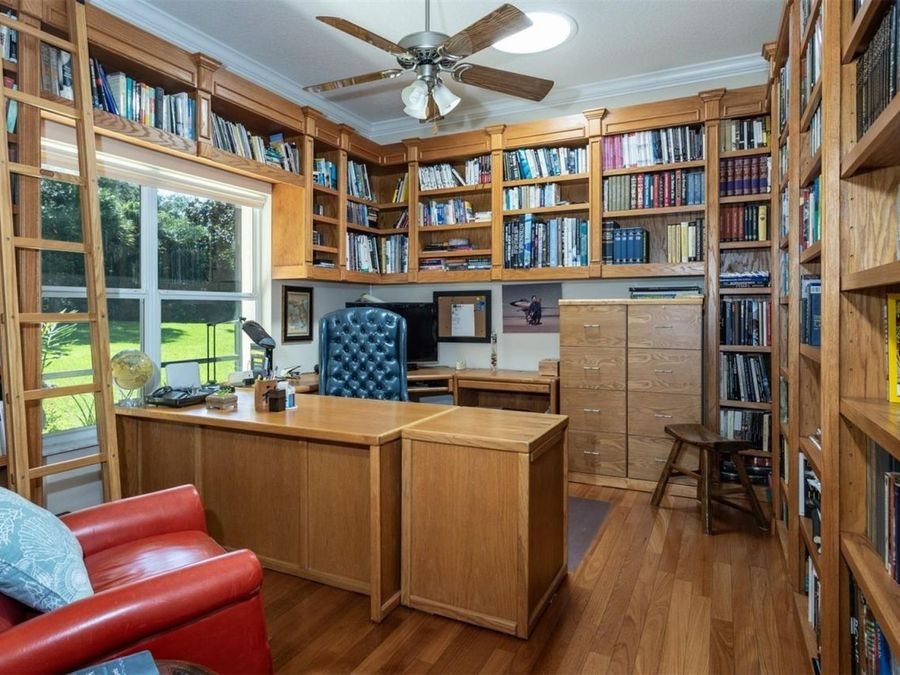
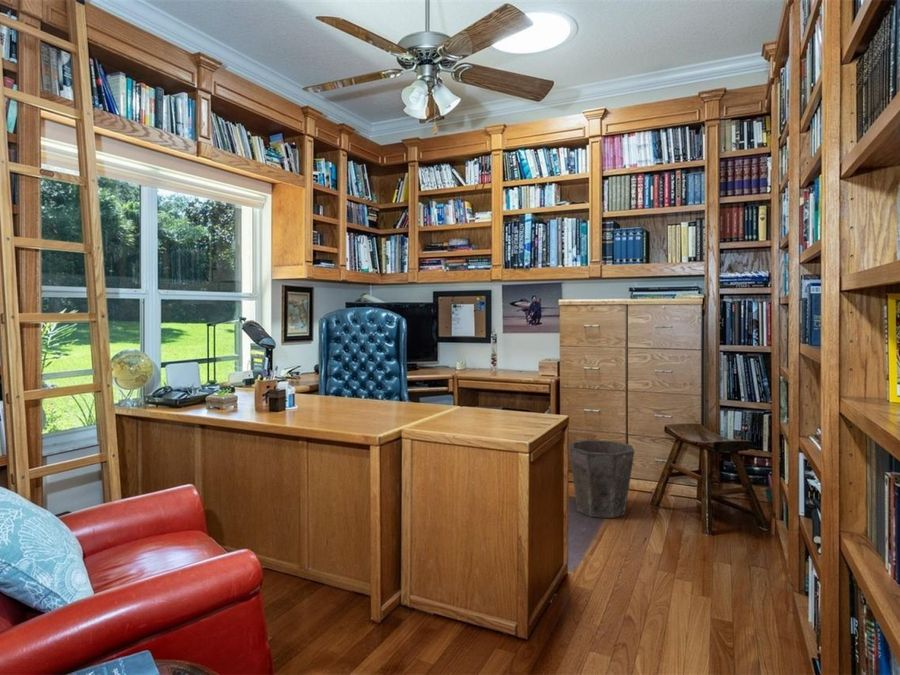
+ waste bin (600, 478)
